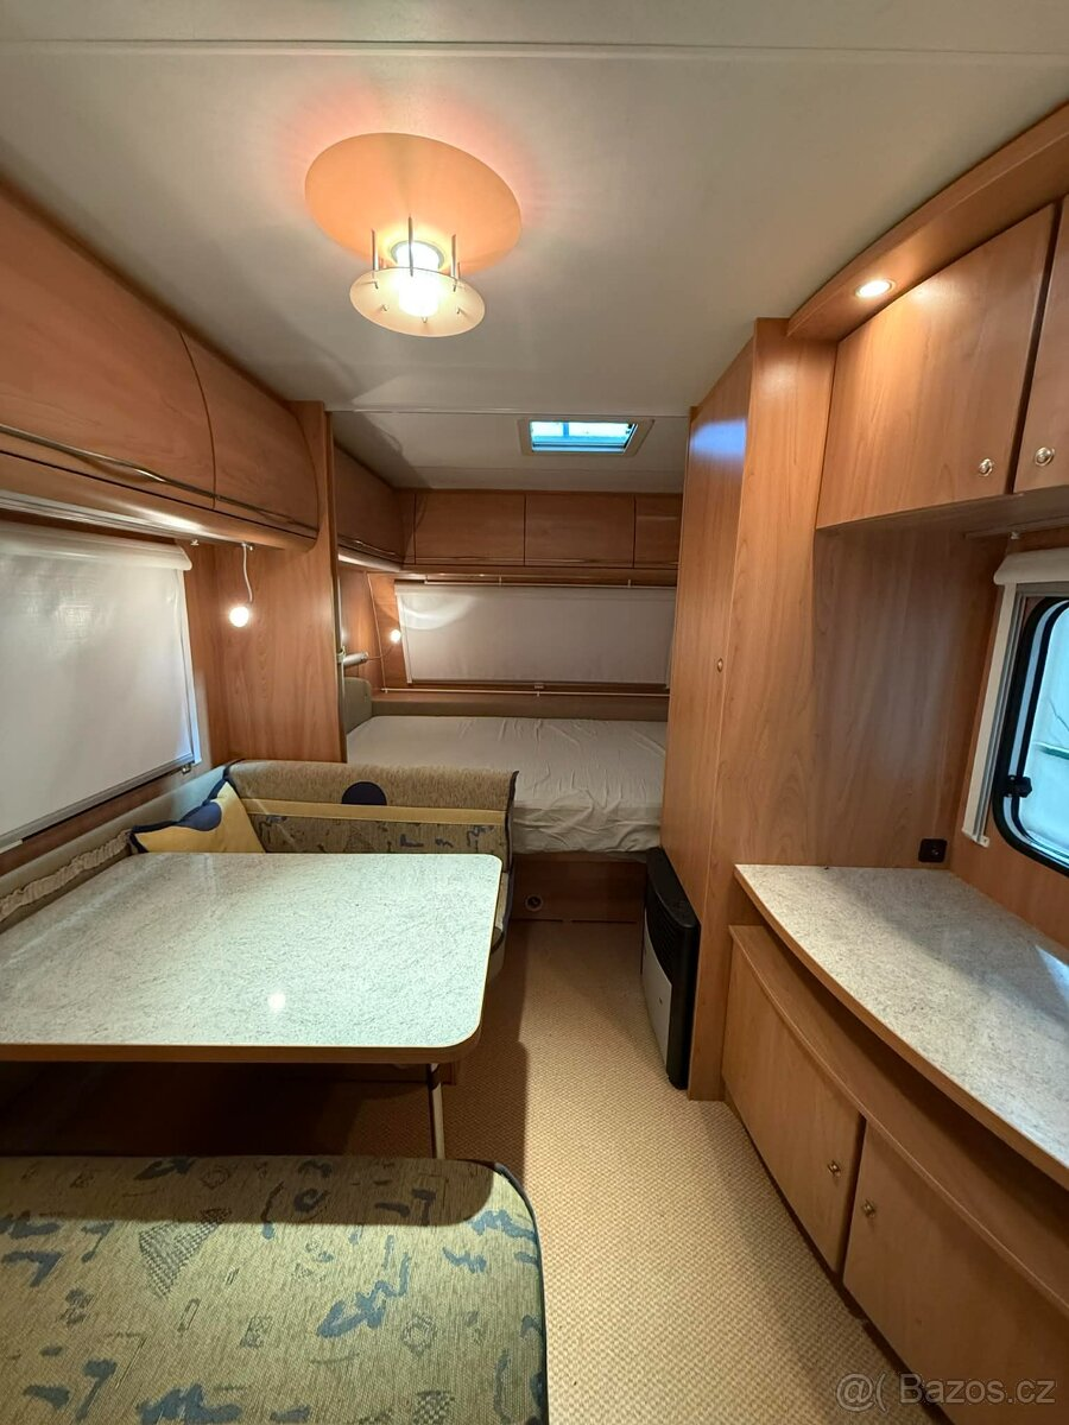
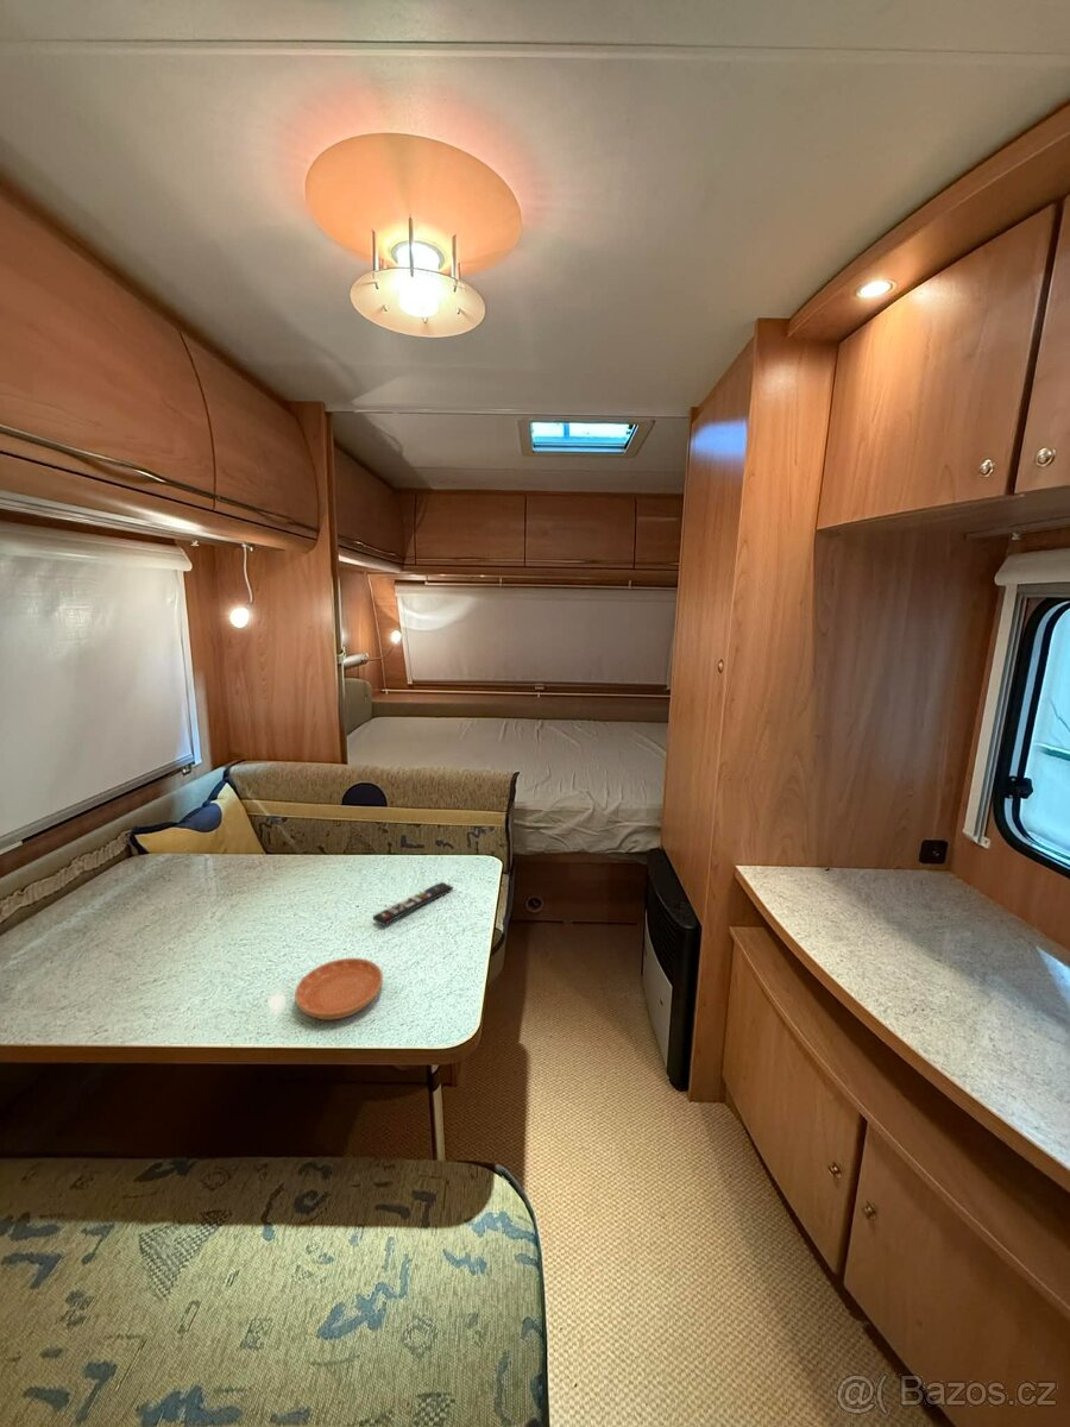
+ remote control (415, 901)
+ saucer (340, 989)
